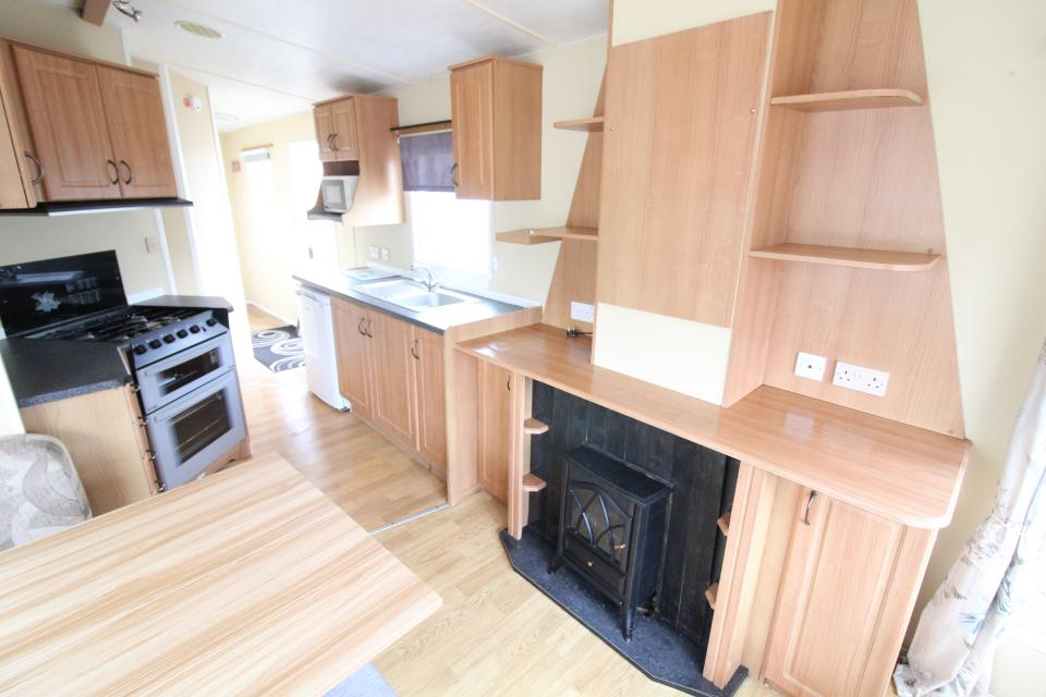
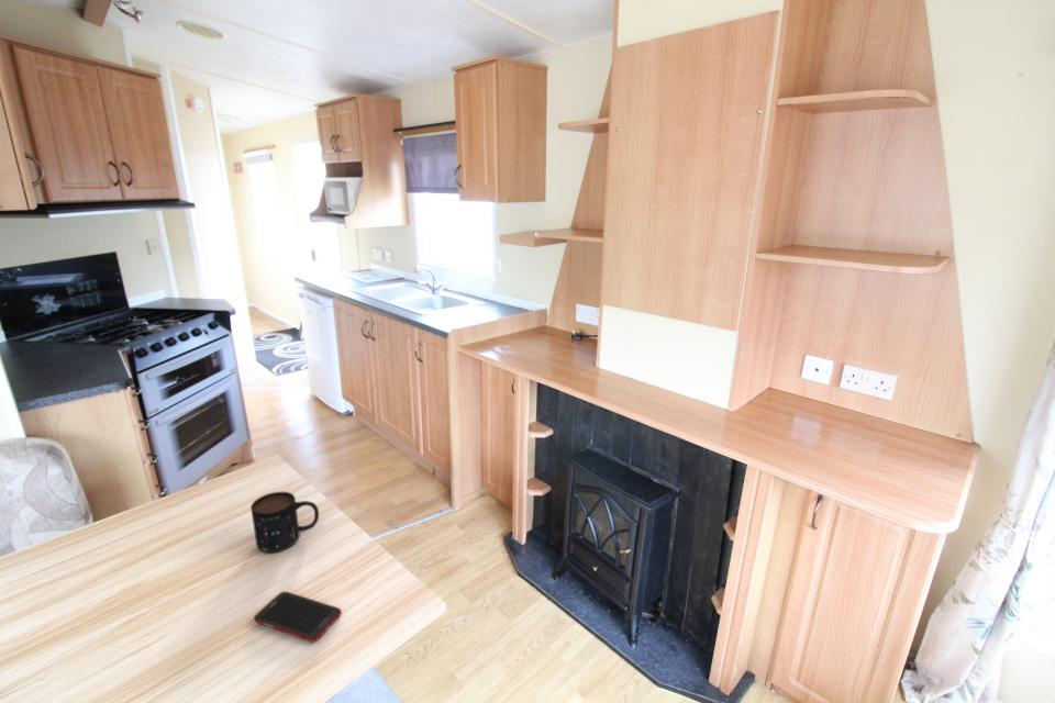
+ cell phone (298, 615)
+ mug (287, 518)
